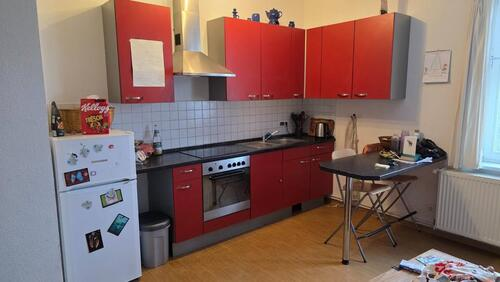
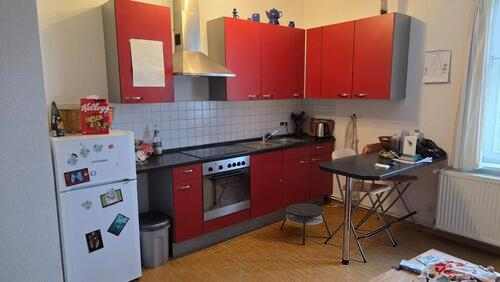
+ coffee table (304, 221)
